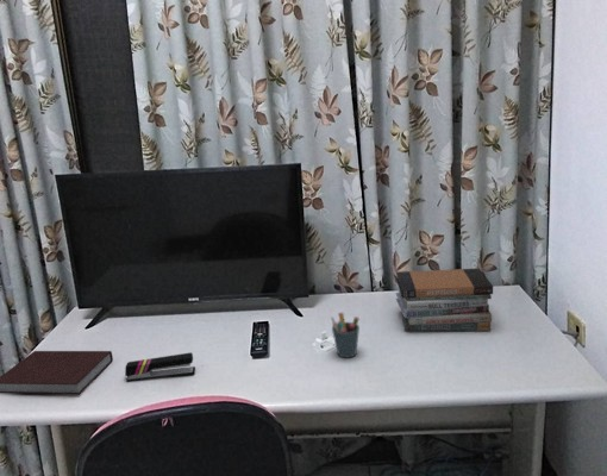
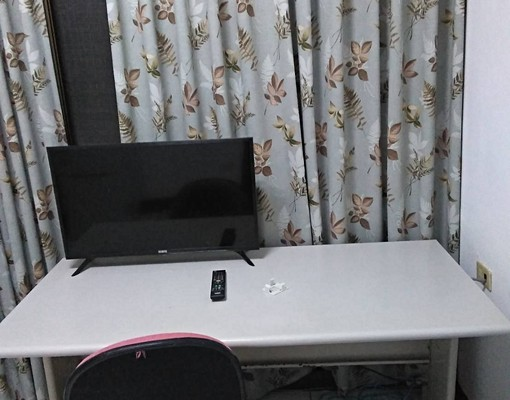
- book stack (442, 299)
- stapler (159, 367)
- pen holder (345, 333)
- notebook (55, 370)
